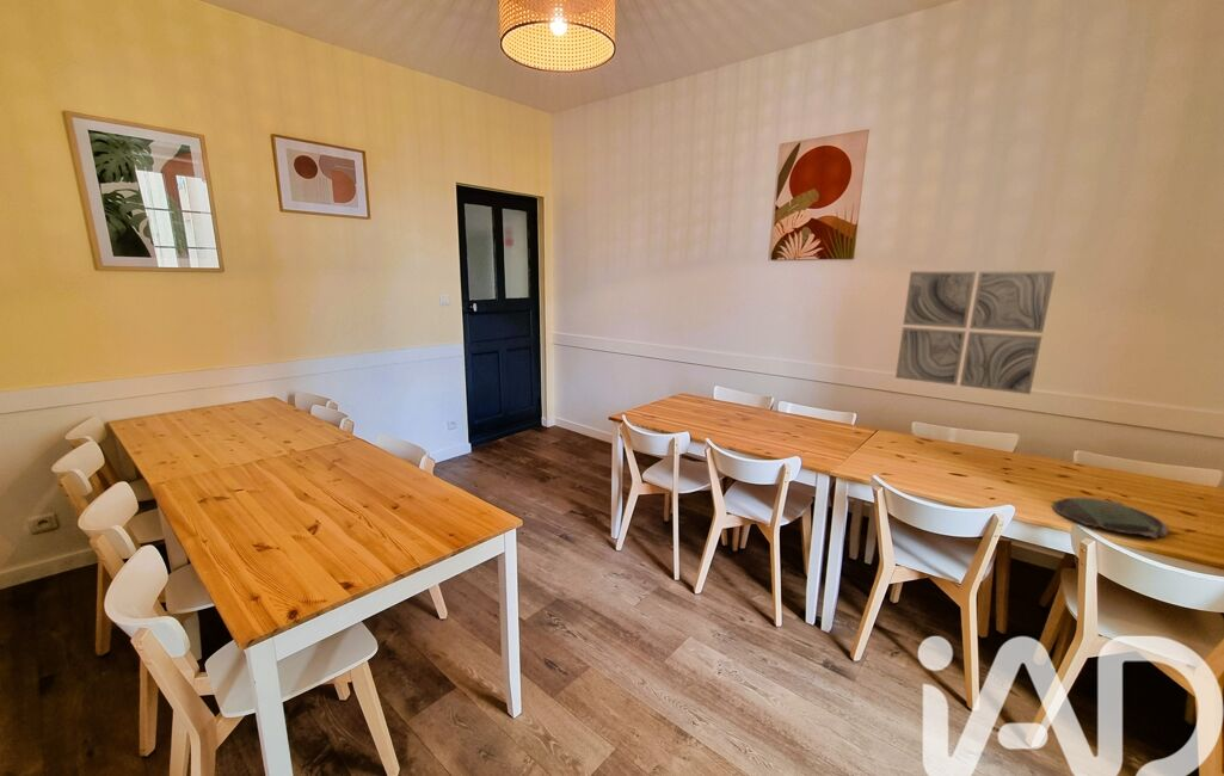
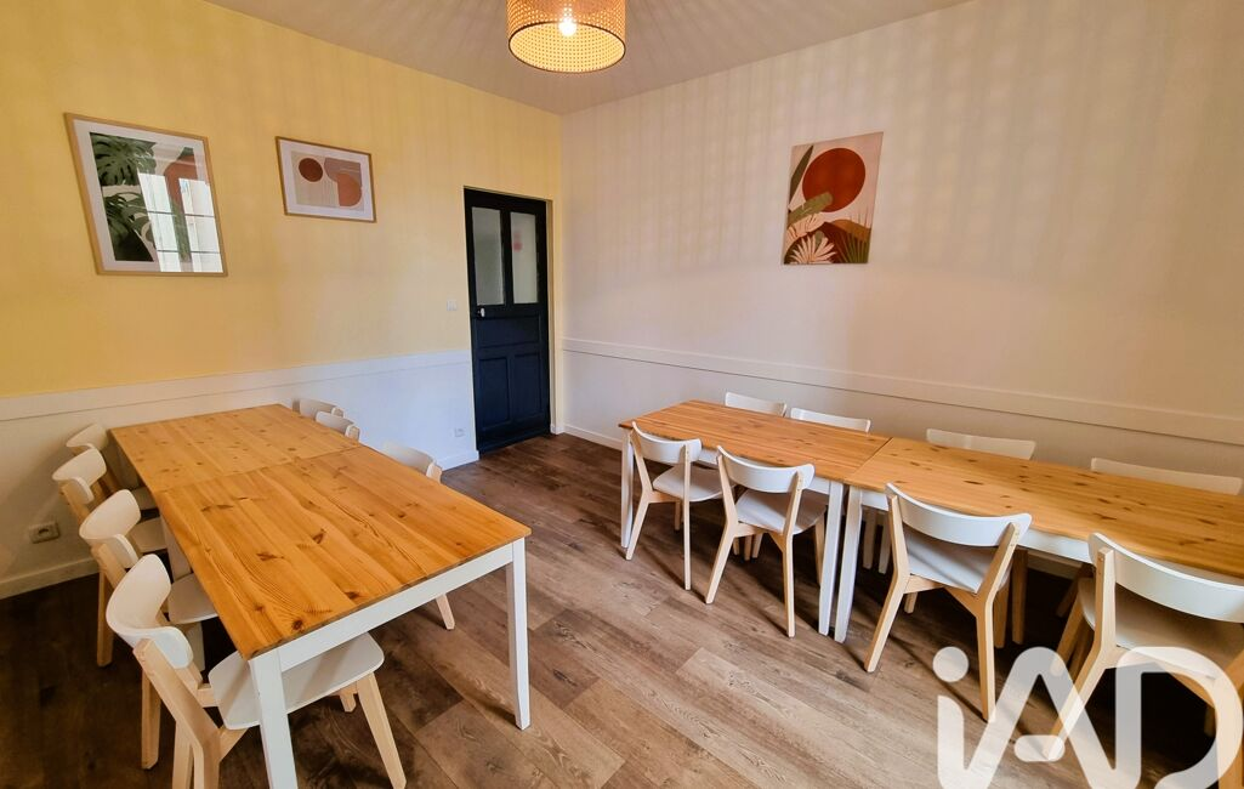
- wall art (965, 331)
- plate (1107, 507)
